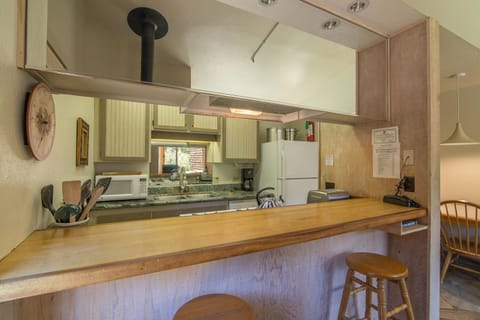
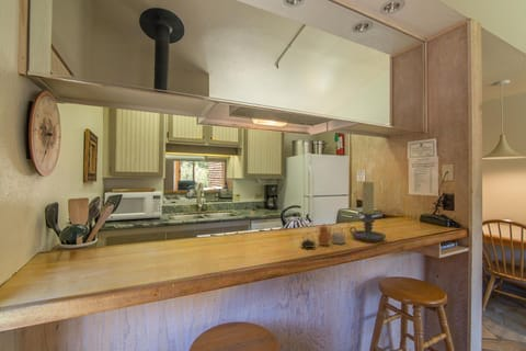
+ teapot (324, 234)
+ candle holder (365, 208)
